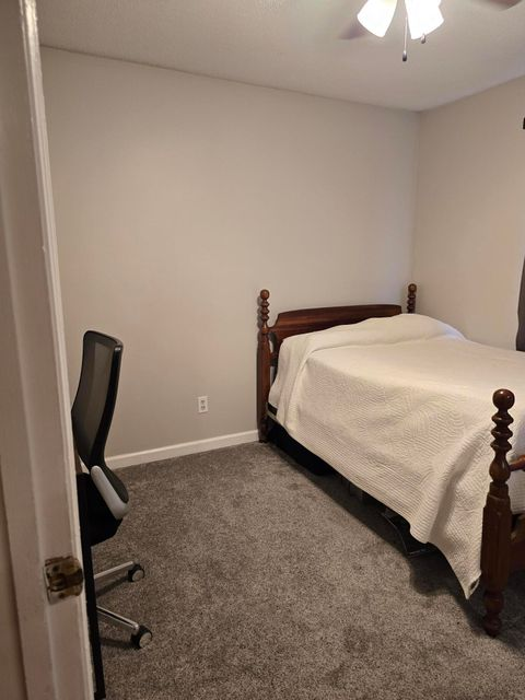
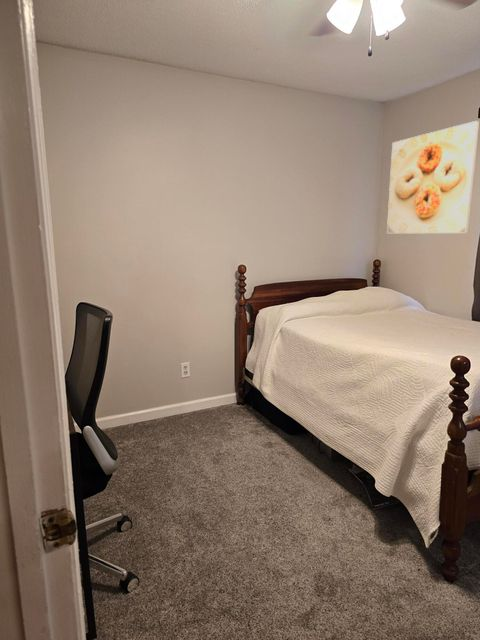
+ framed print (427, 184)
